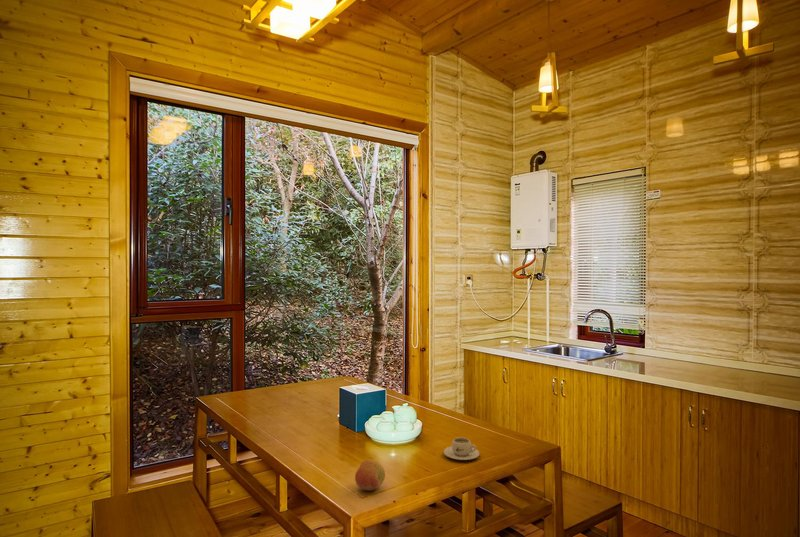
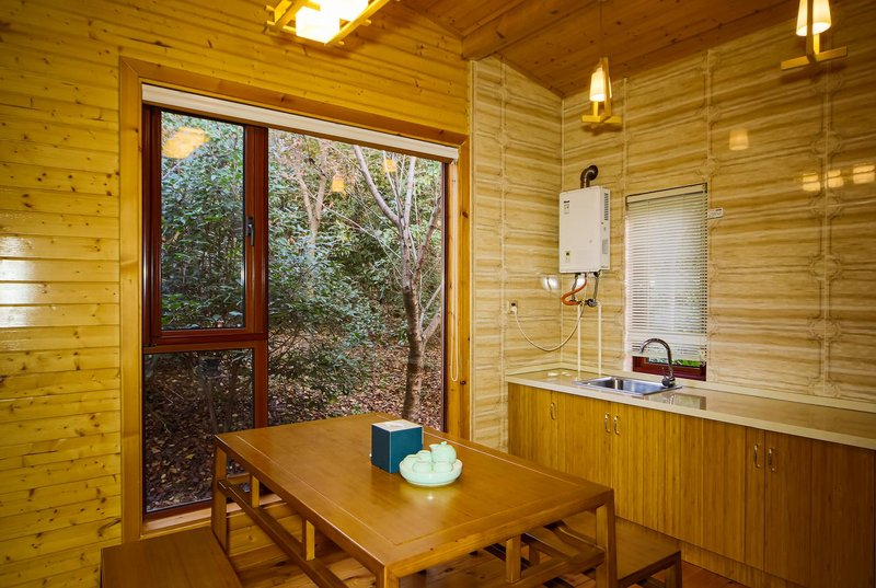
- fruit (369, 474)
- teacup (461, 448)
